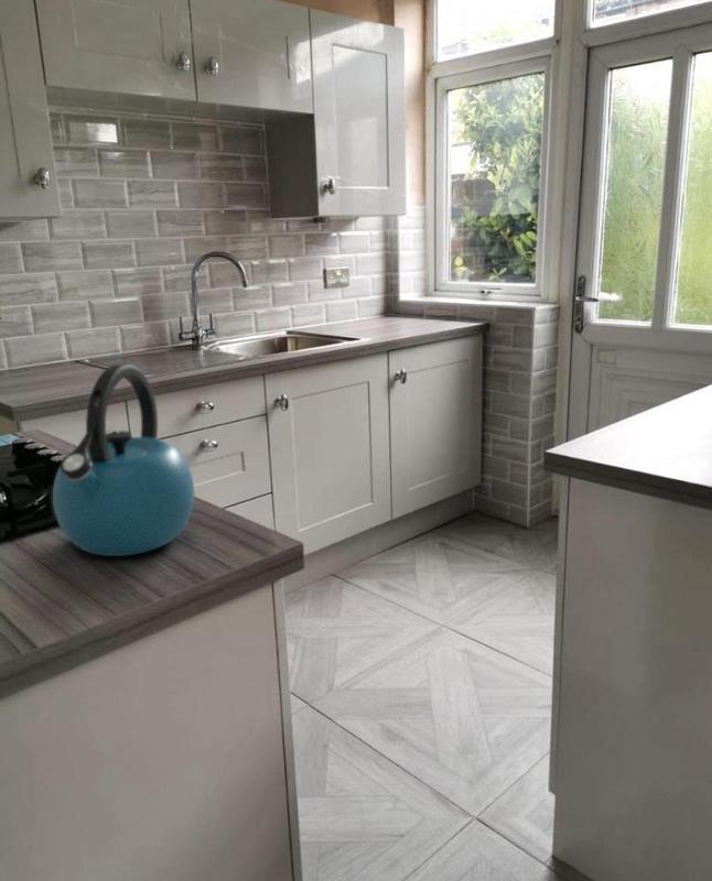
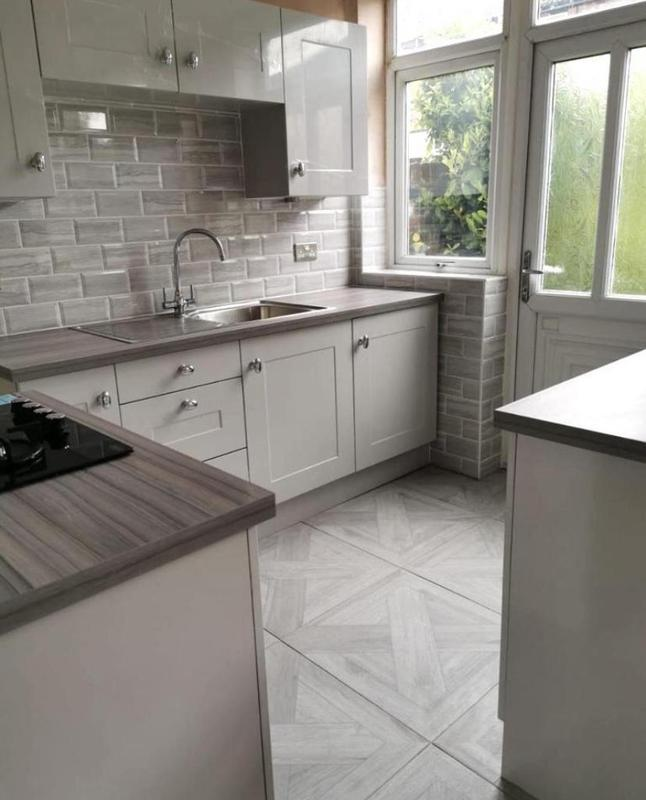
- kettle (117, 458)
